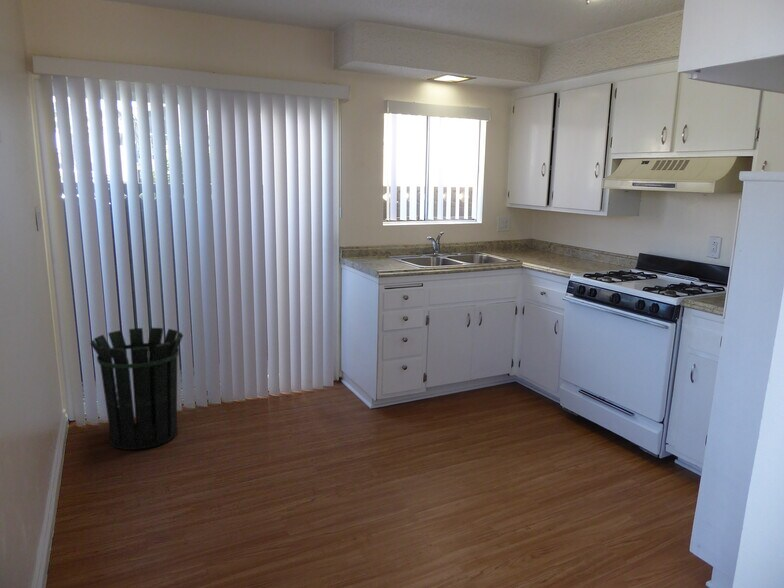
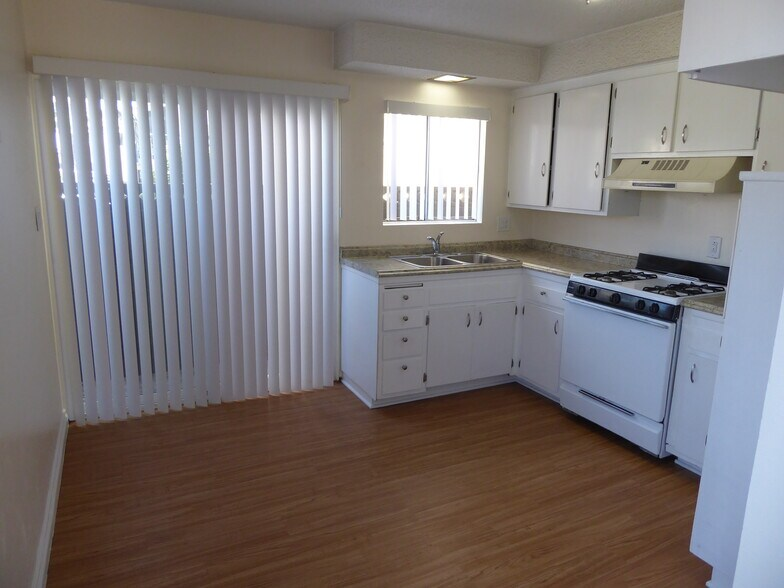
- waste bin (141, 387)
